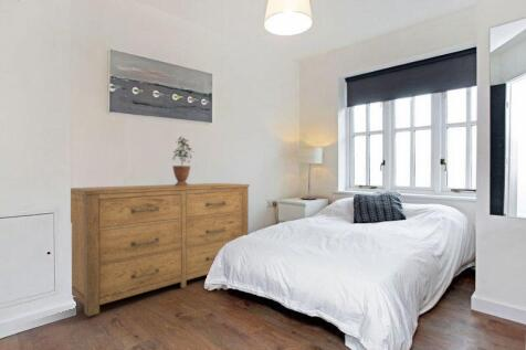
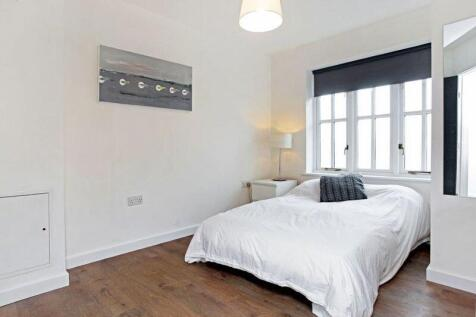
- potted plant (183, 160)
- dresser (170, 233)
